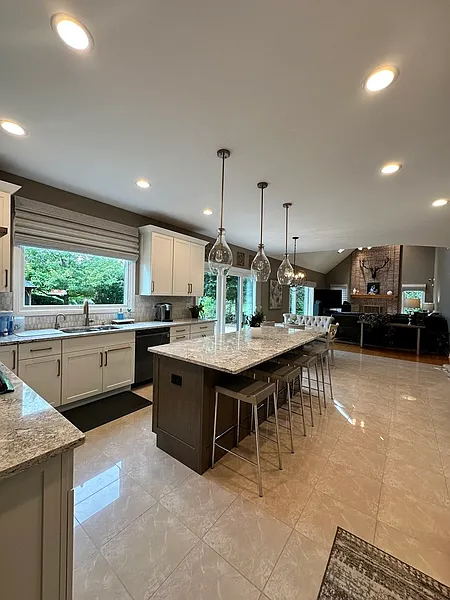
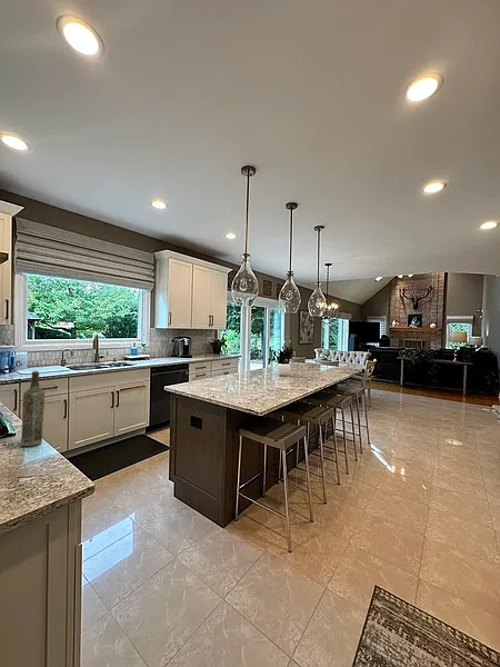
+ bottle (33, 407)
